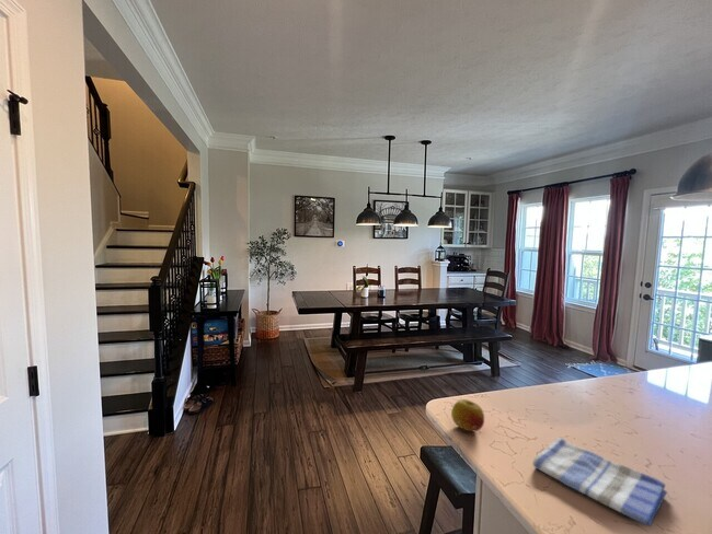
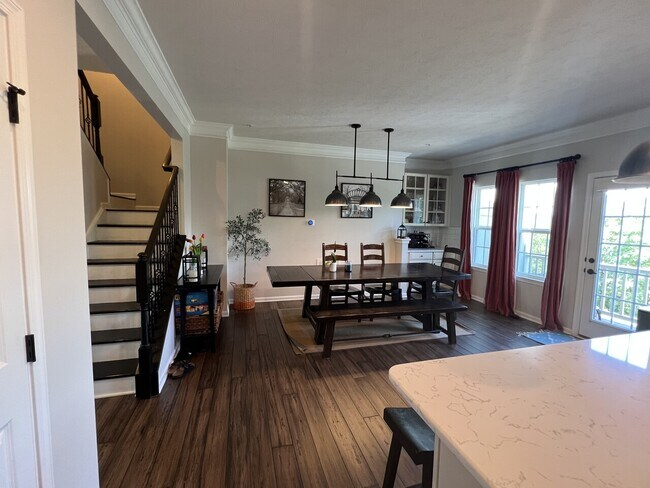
- dish towel (595, 474)
- fruit (468, 415)
